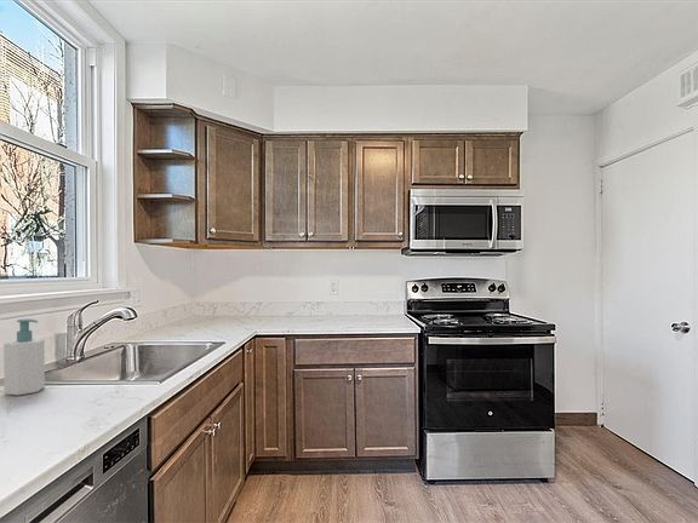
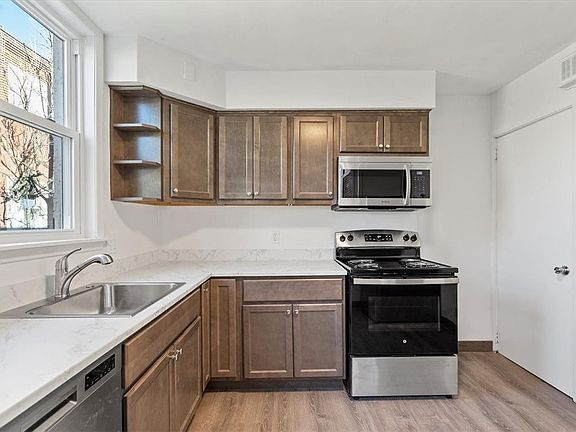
- soap bottle (24, 355)
